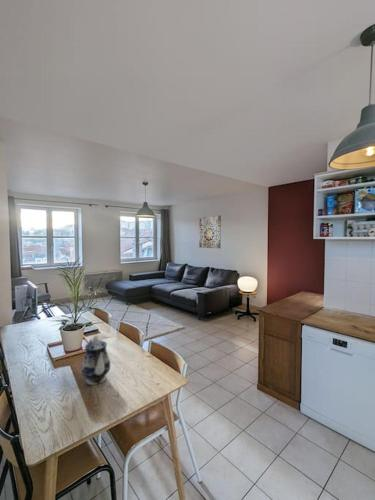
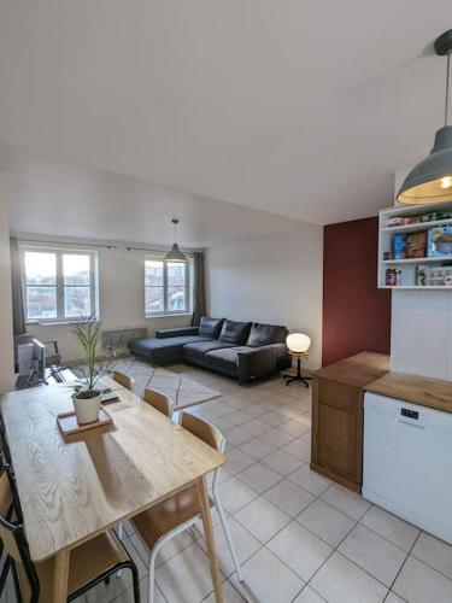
- wall art (209, 232)
- teapot (96, 357)
